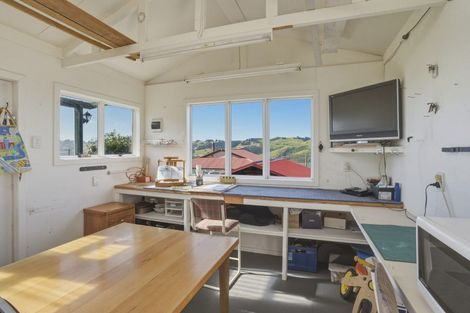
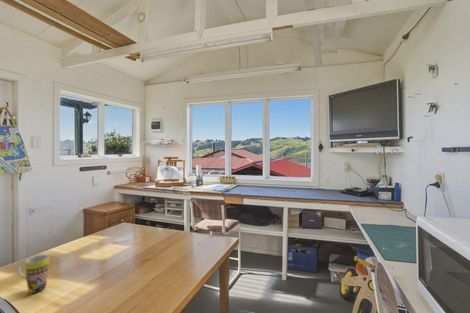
+ mug (32, 274)
